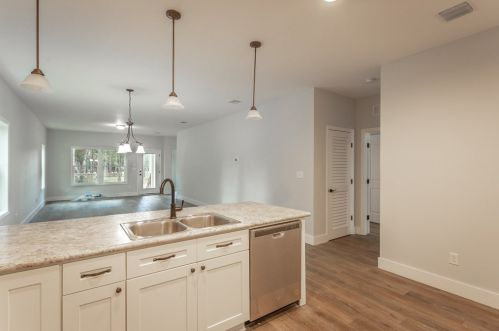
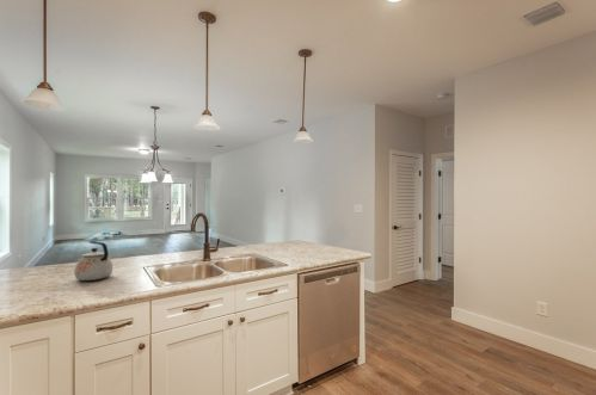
+ kettle (93, 259)
